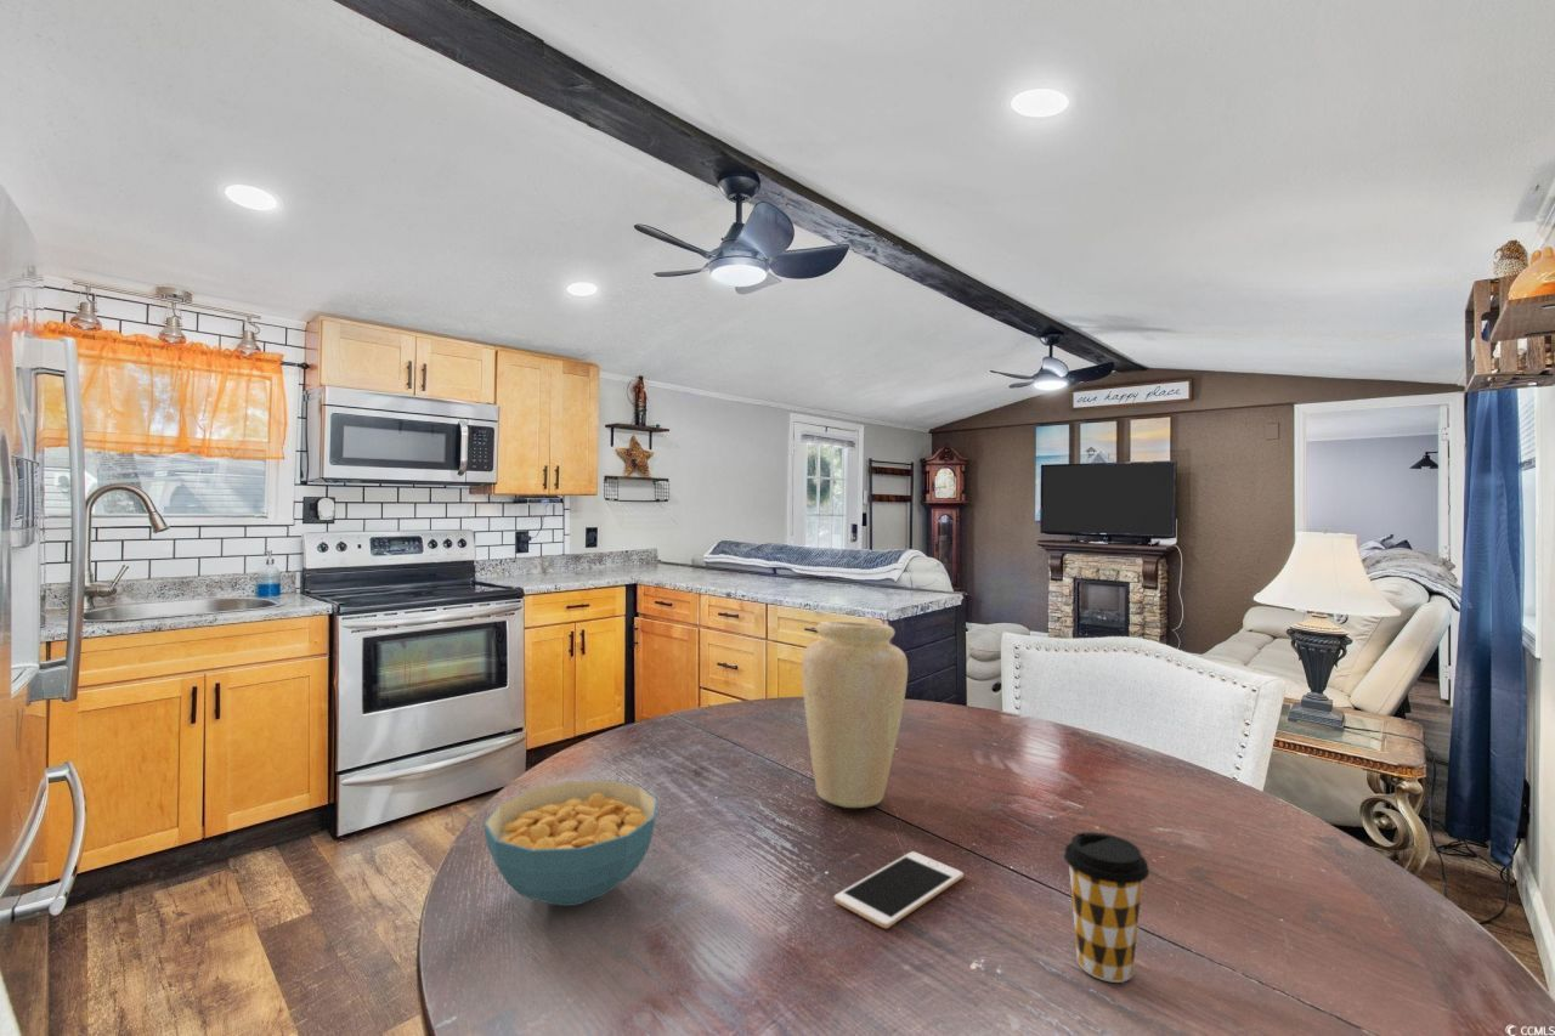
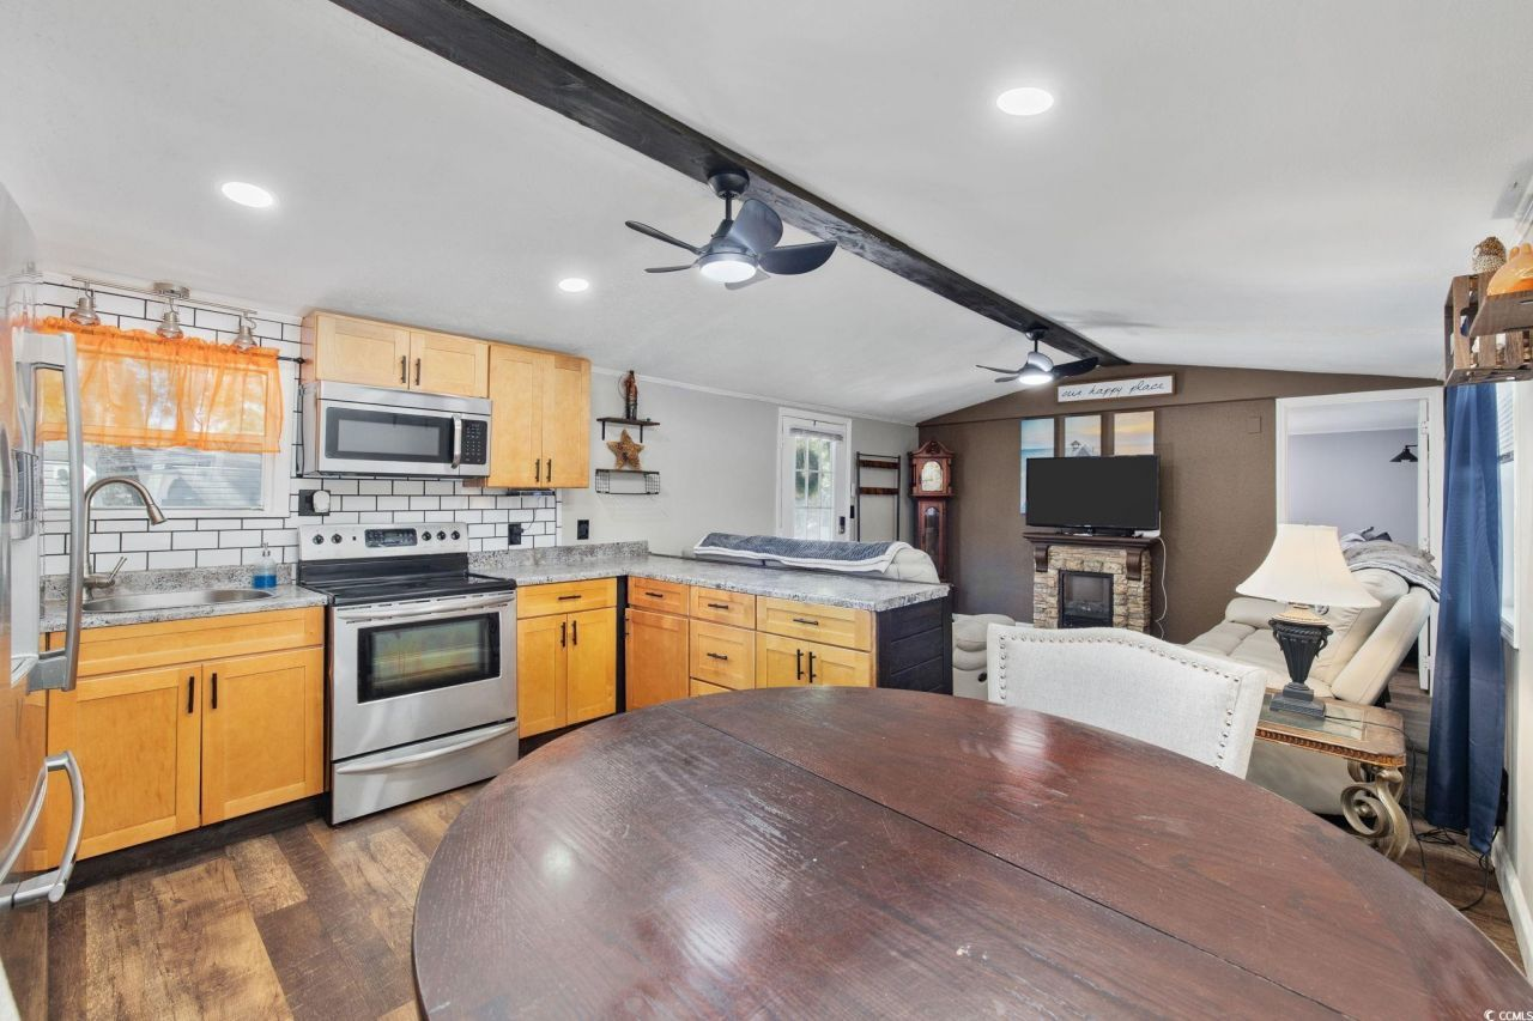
- coffee cup (1104, 906)
- cereal bowl (573, 851)
- vase (853, 708)
- cell phone (900, 885)
